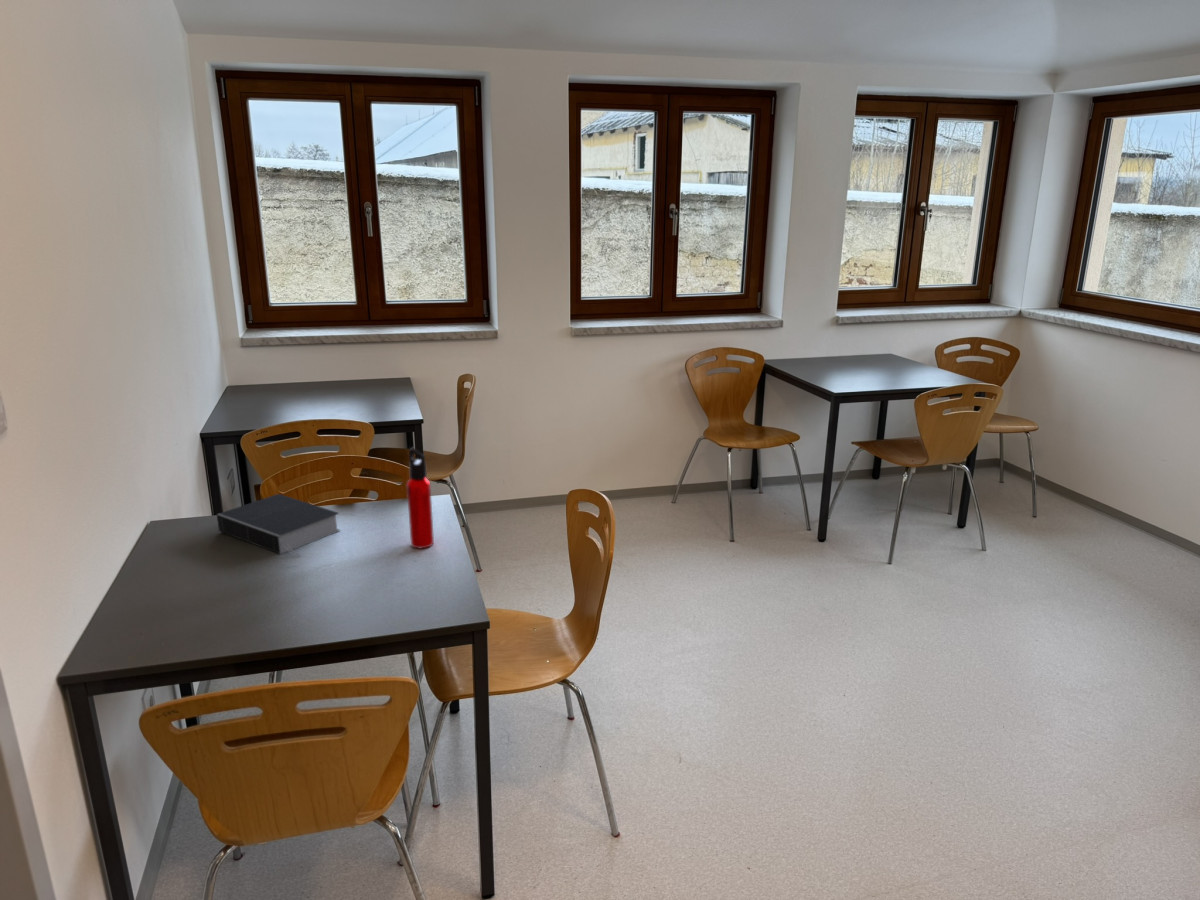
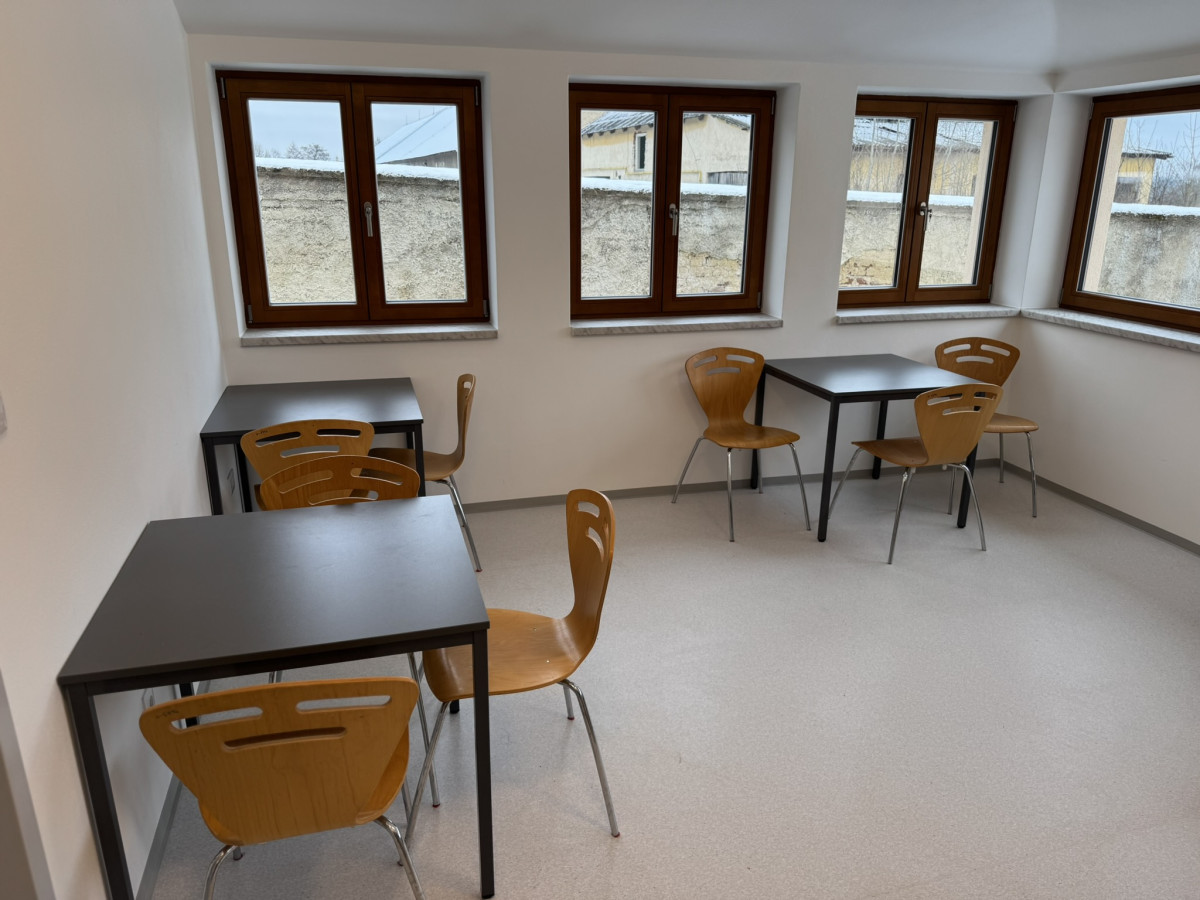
- book (285, 524)
- water bottle (419, 497)
